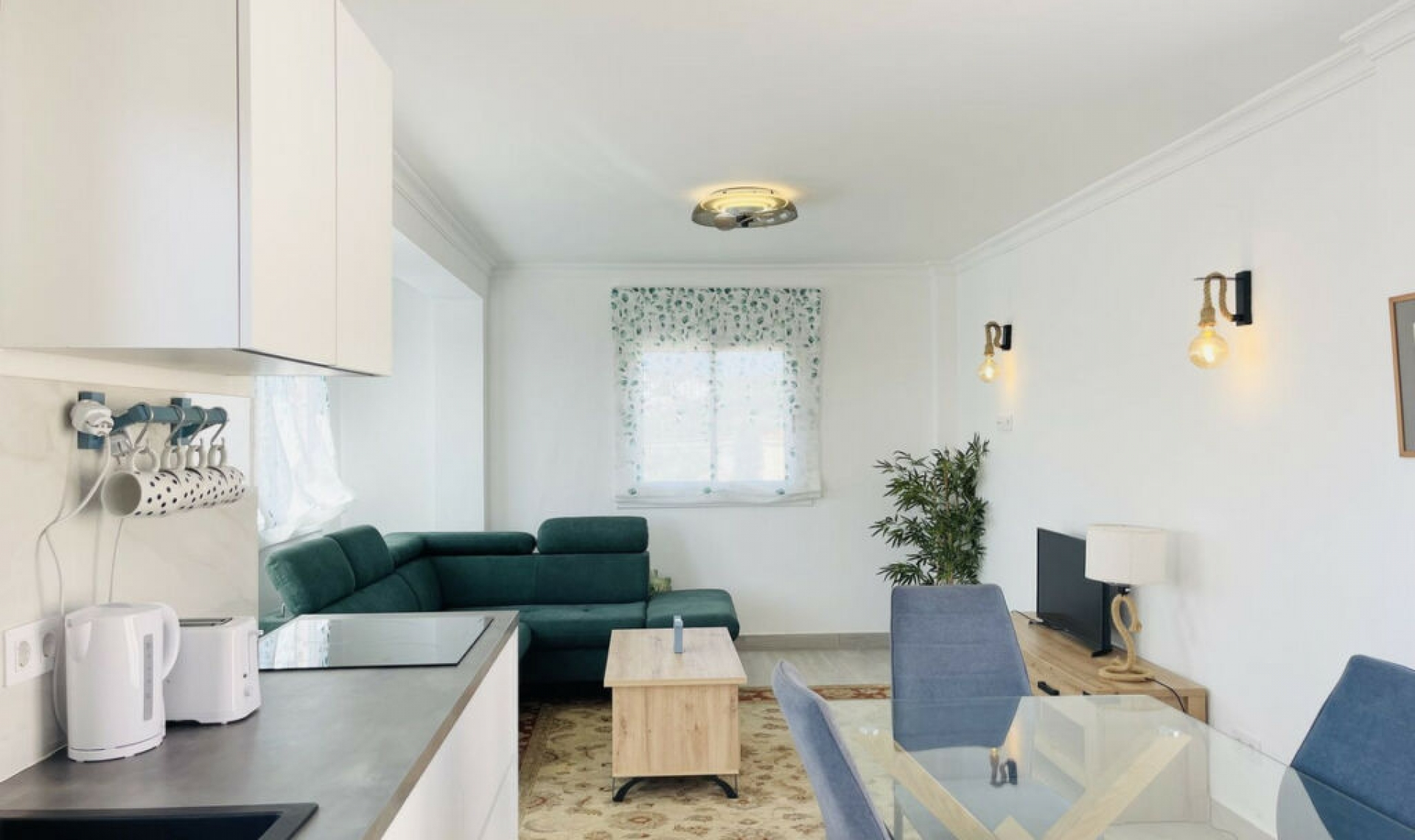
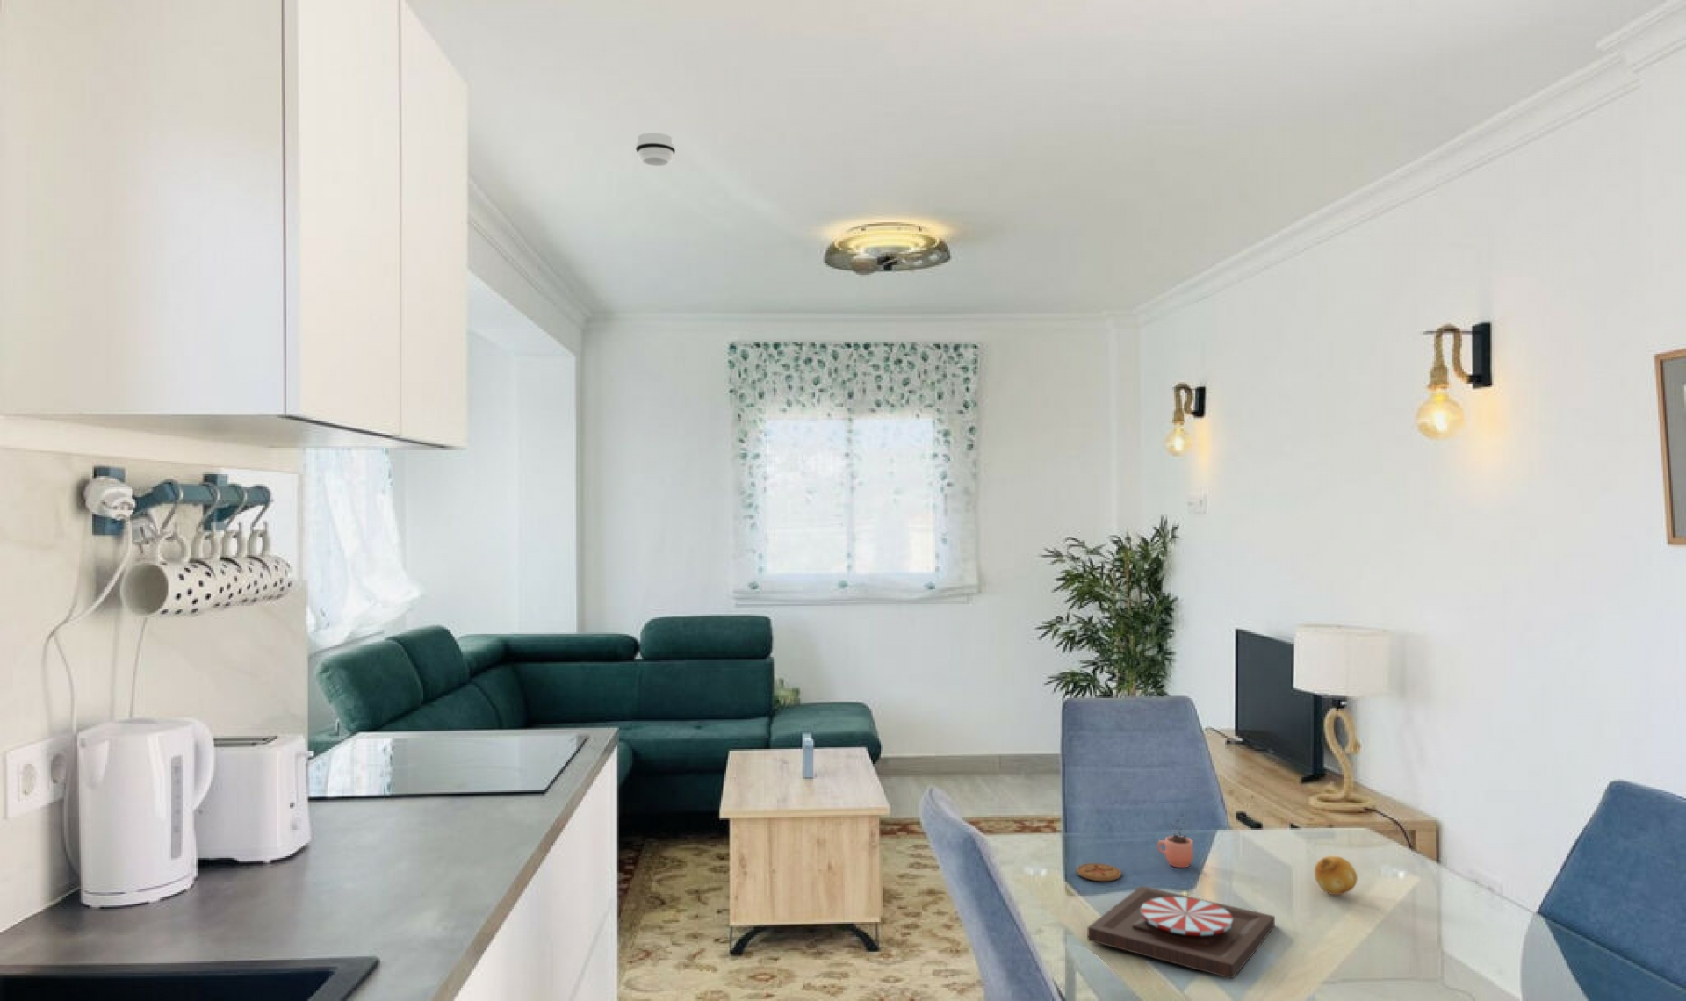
+ smoke detector (655, 149)
+ cocoa (1175, 839)
+ fruit (1335, 875)
+ plate (1182, 922)
+ coaster (1099, 872)
